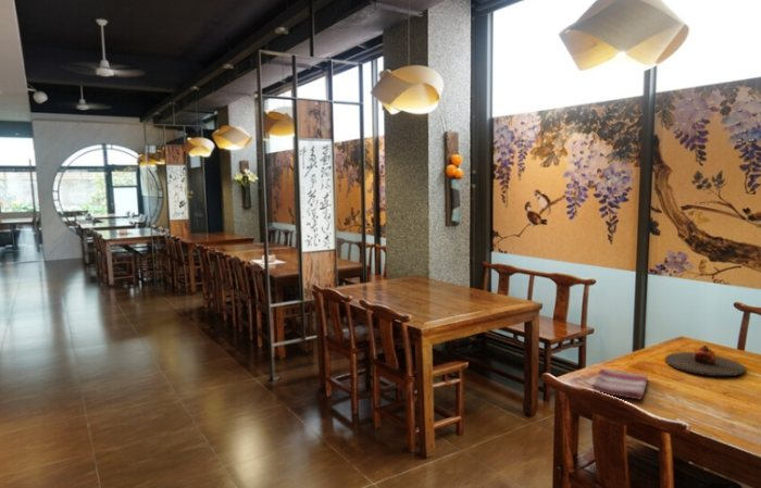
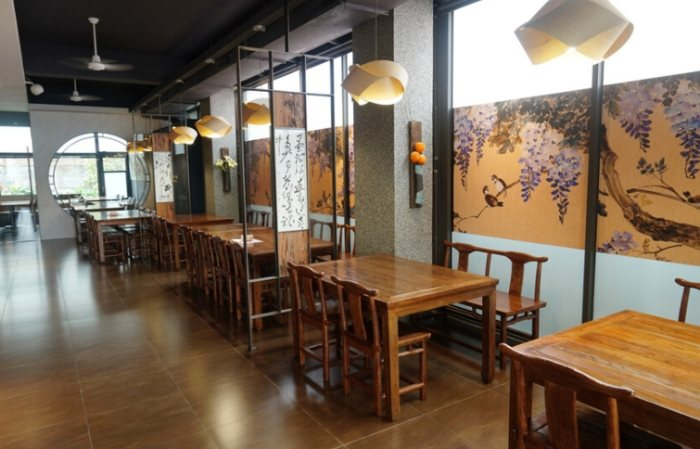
- plate (703, 354)
- dish towel (620, 381)
